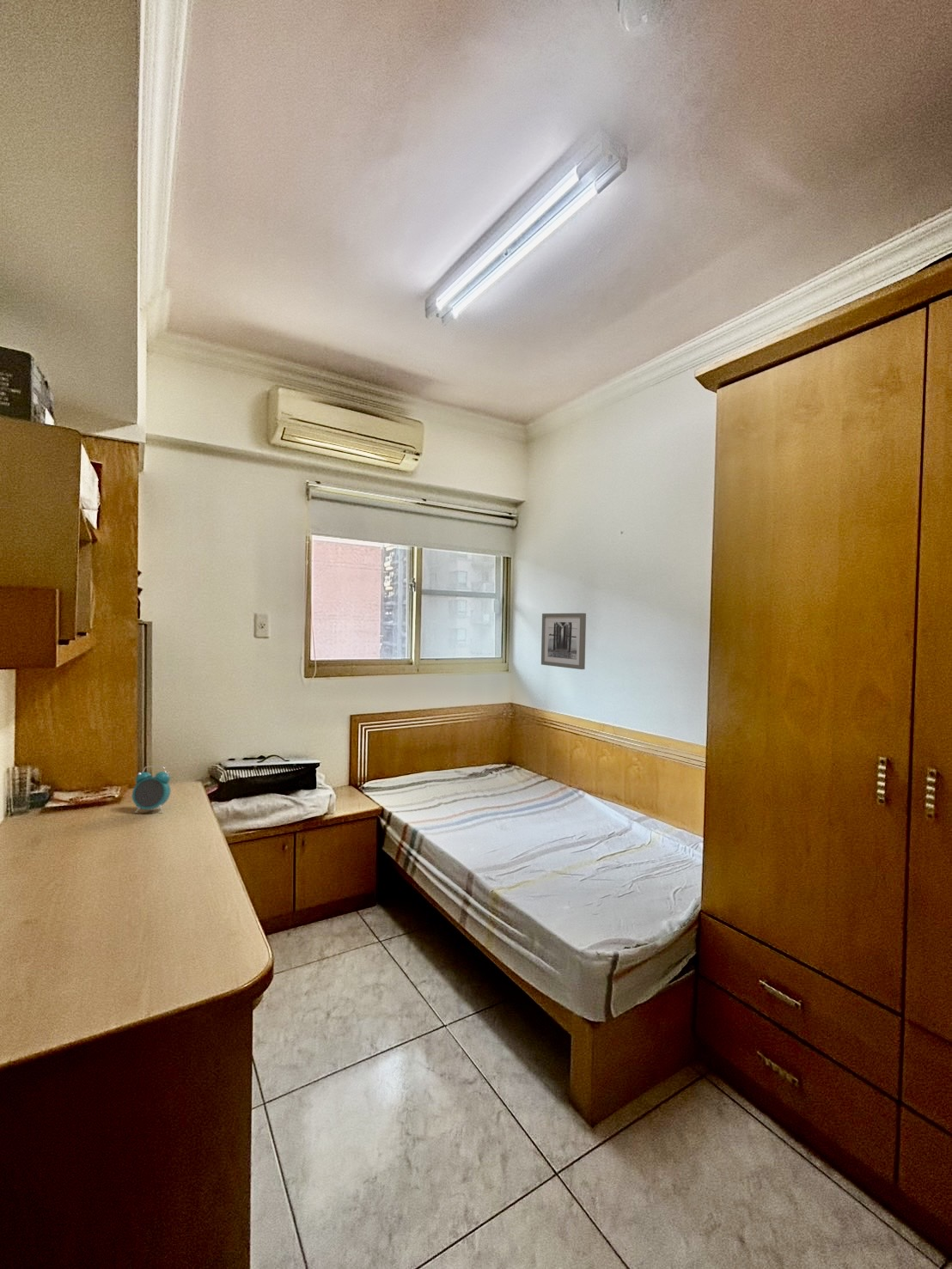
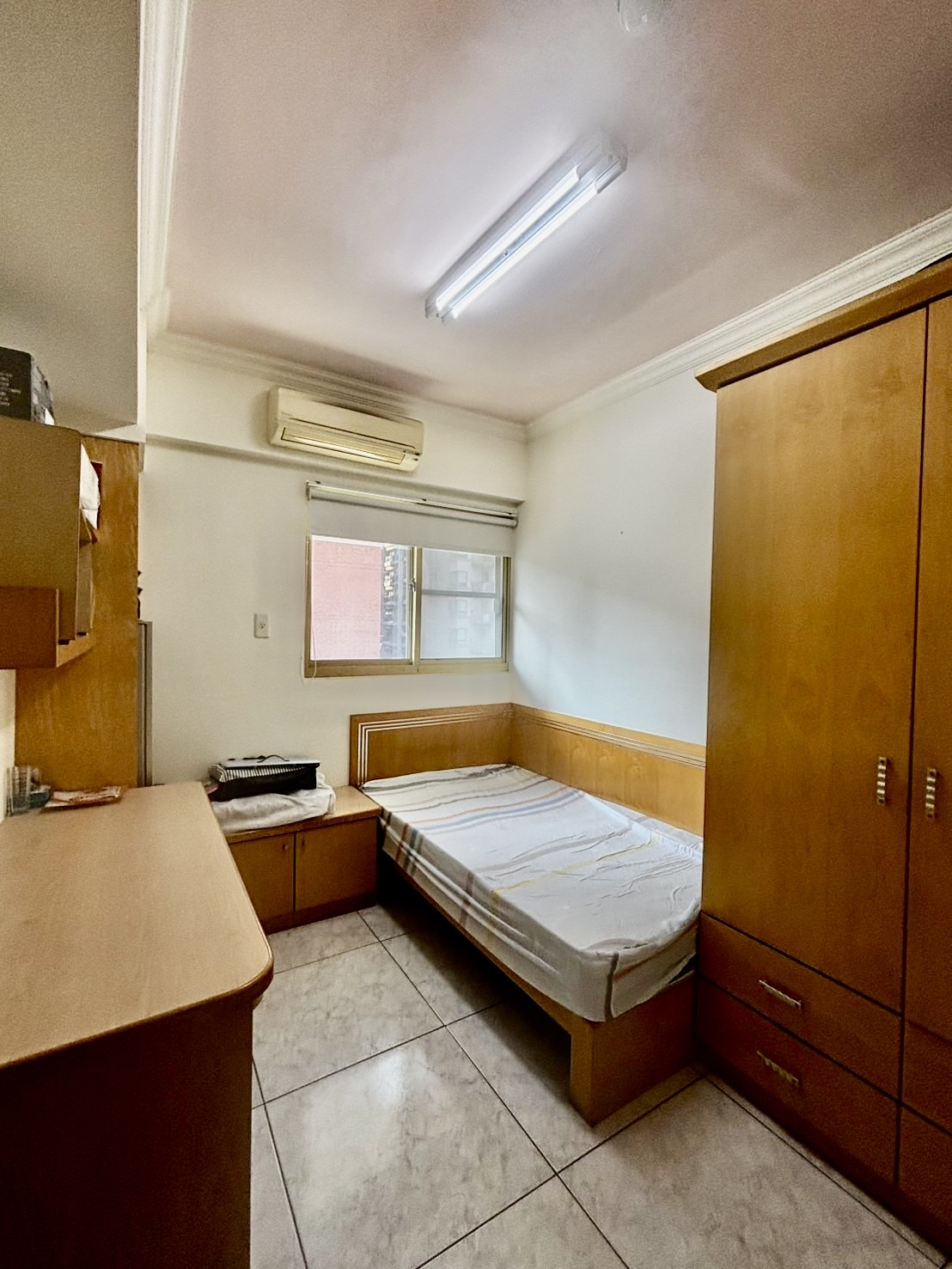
- alarm clock (151, 789)
- wall art (562, 640)
